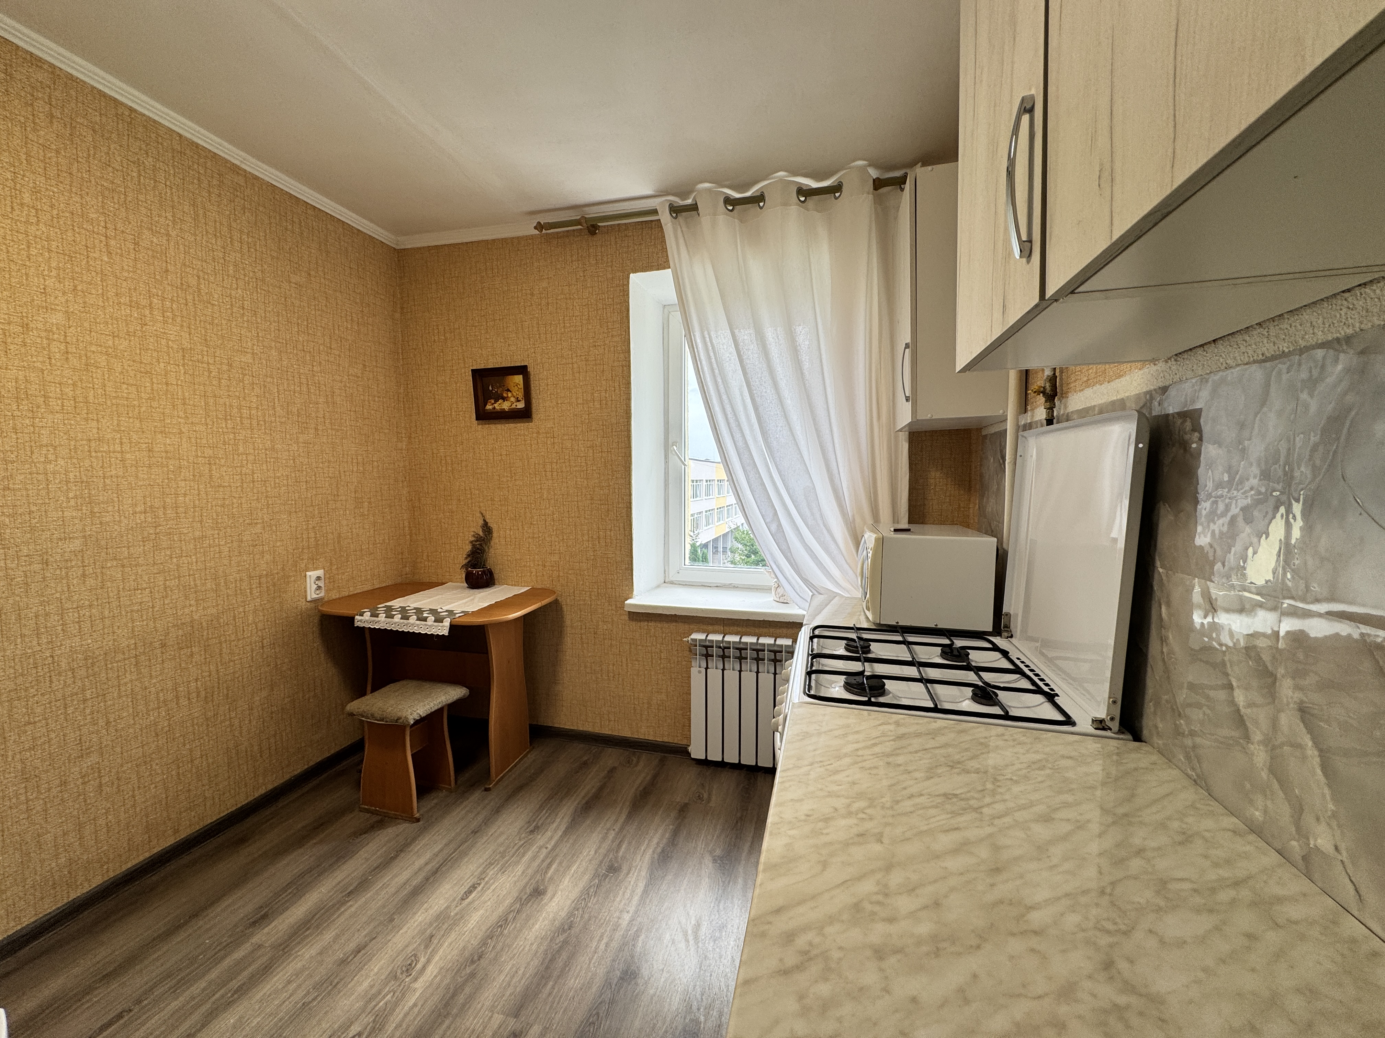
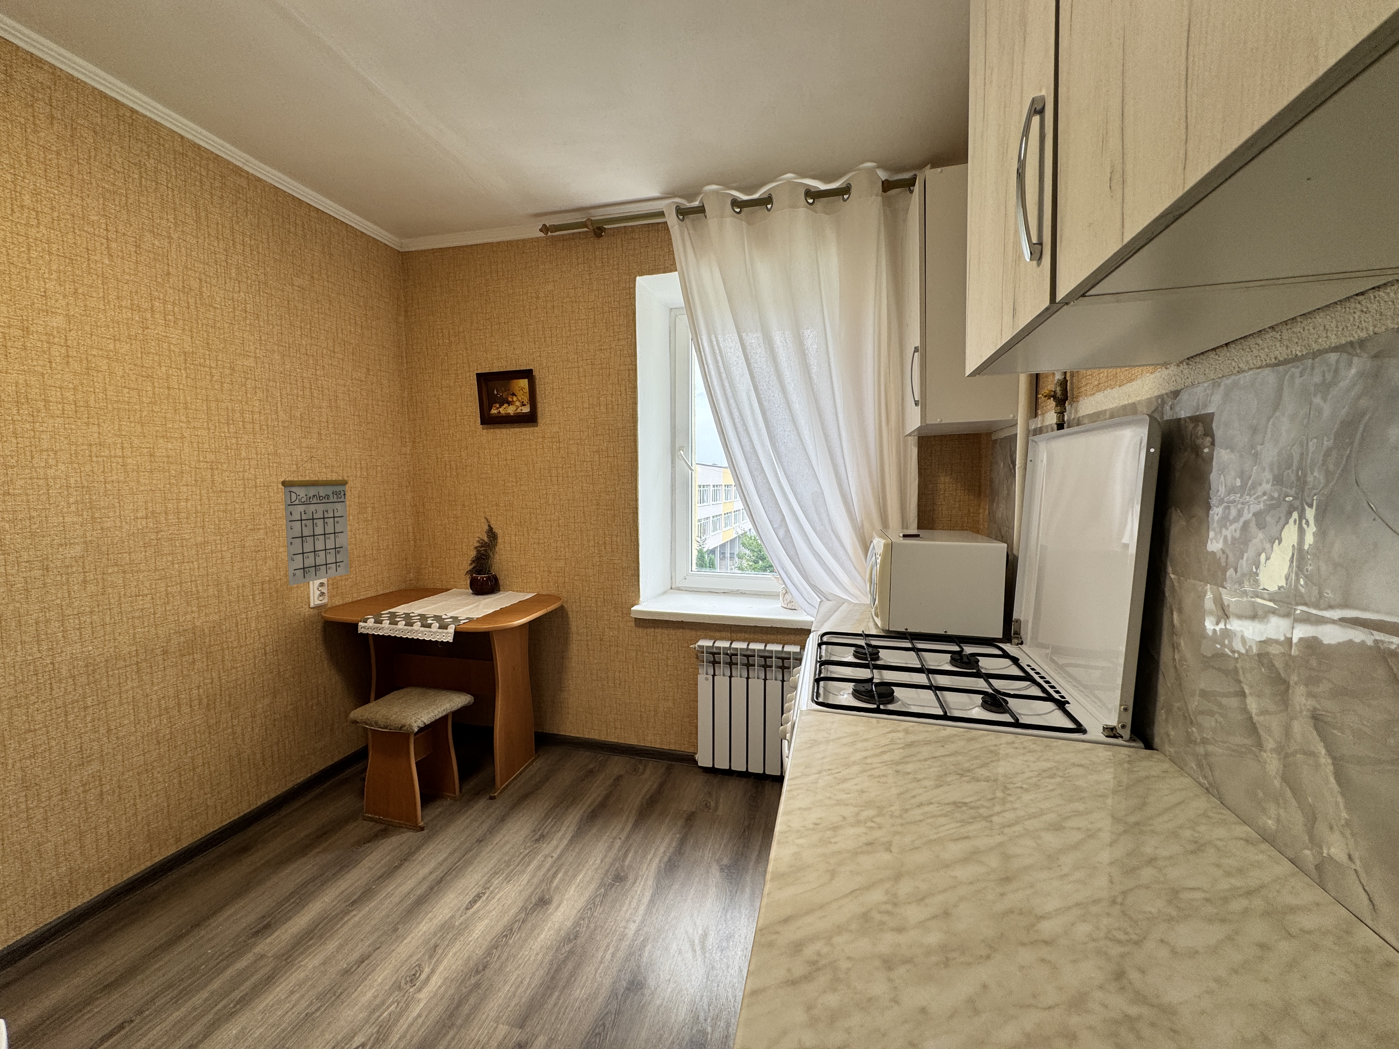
+ calendar (318, 518)
